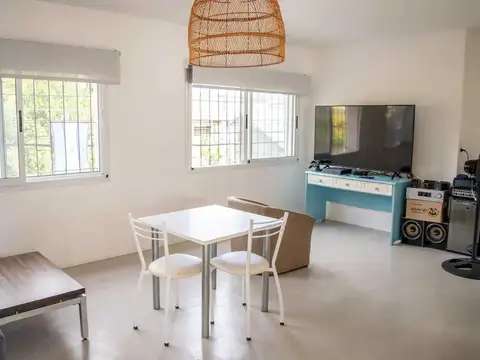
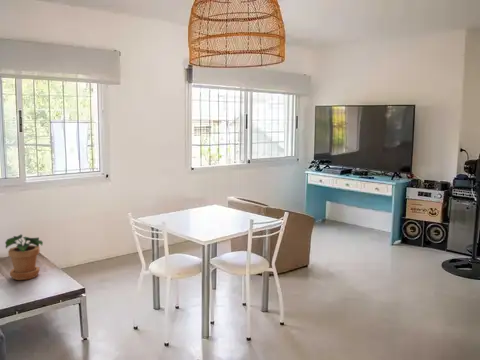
+ potted plant (28, 255)
